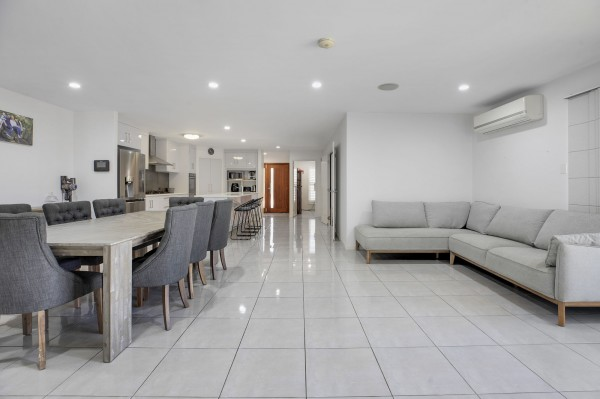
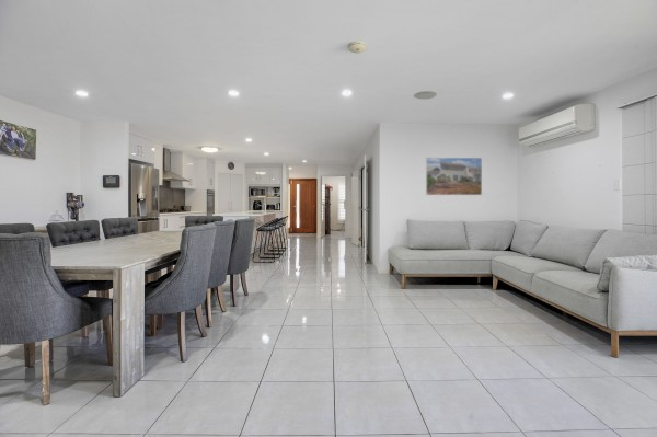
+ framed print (453, 176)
